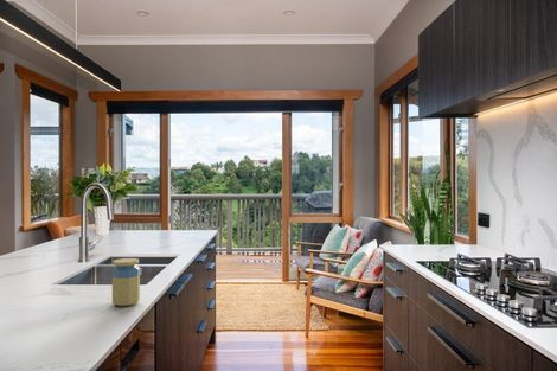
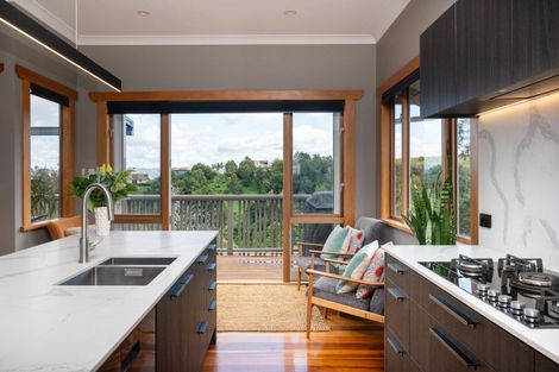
- jar (126, 281)
